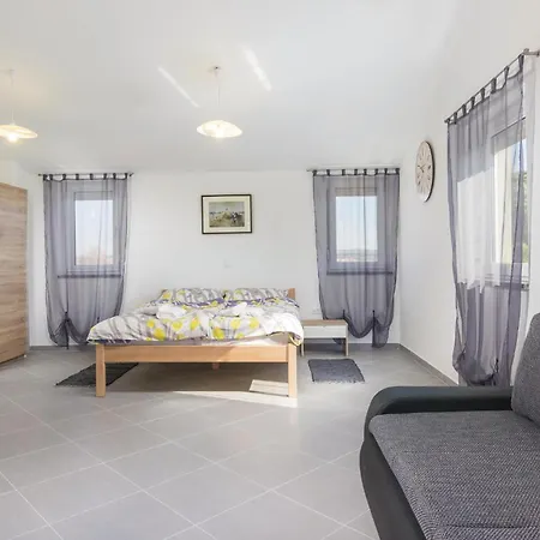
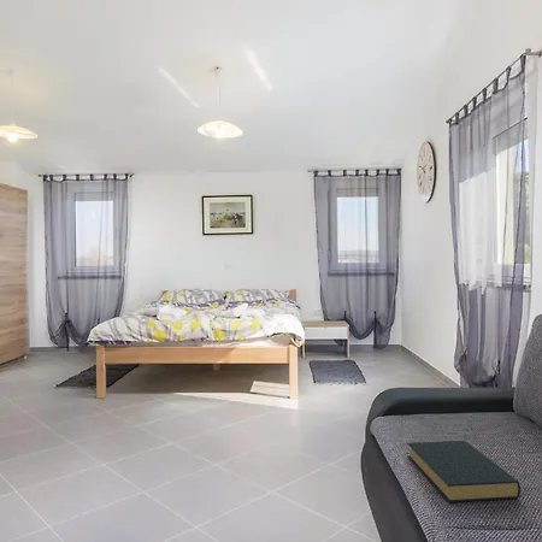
+ hardback book (458, 467)
